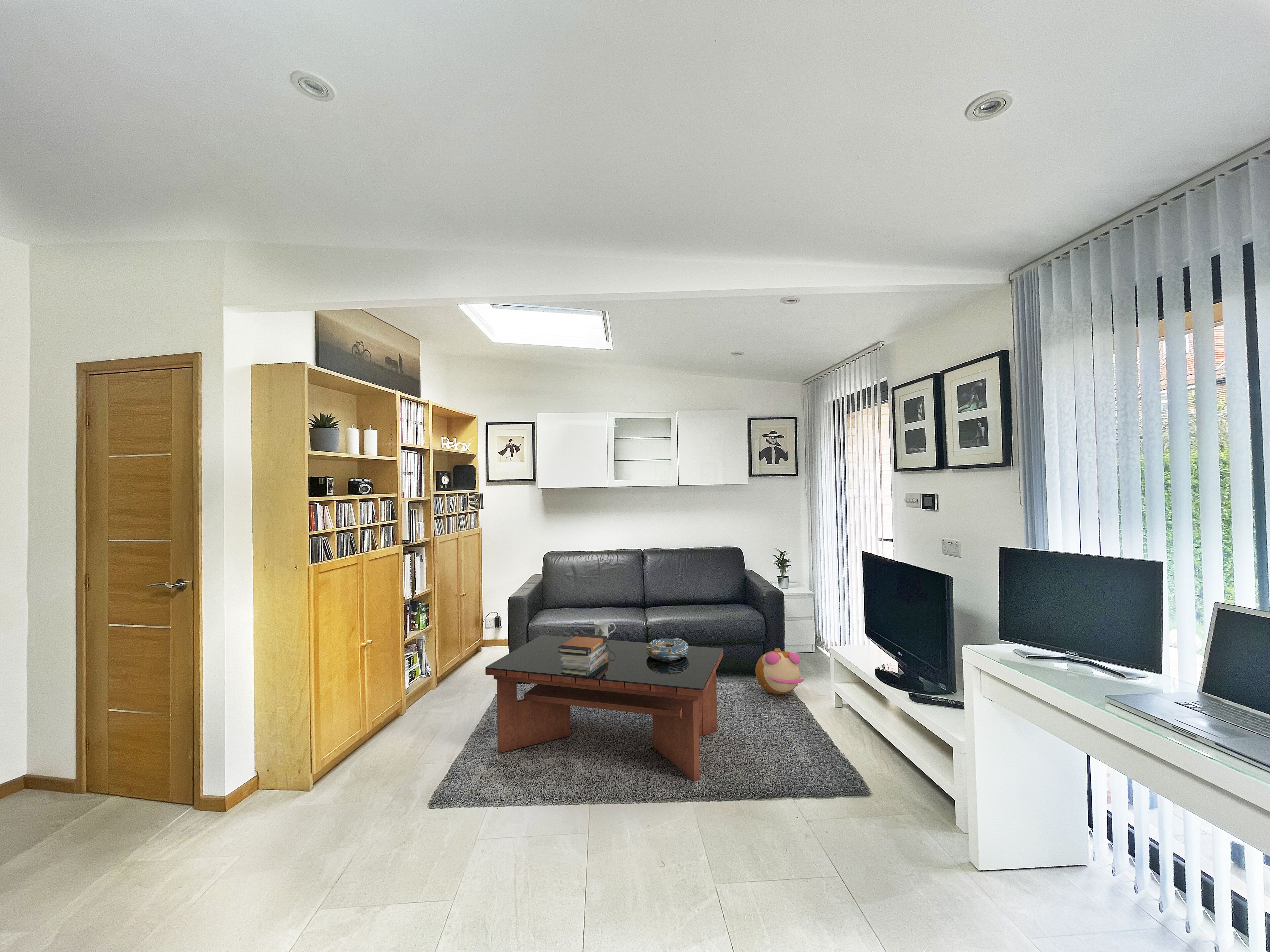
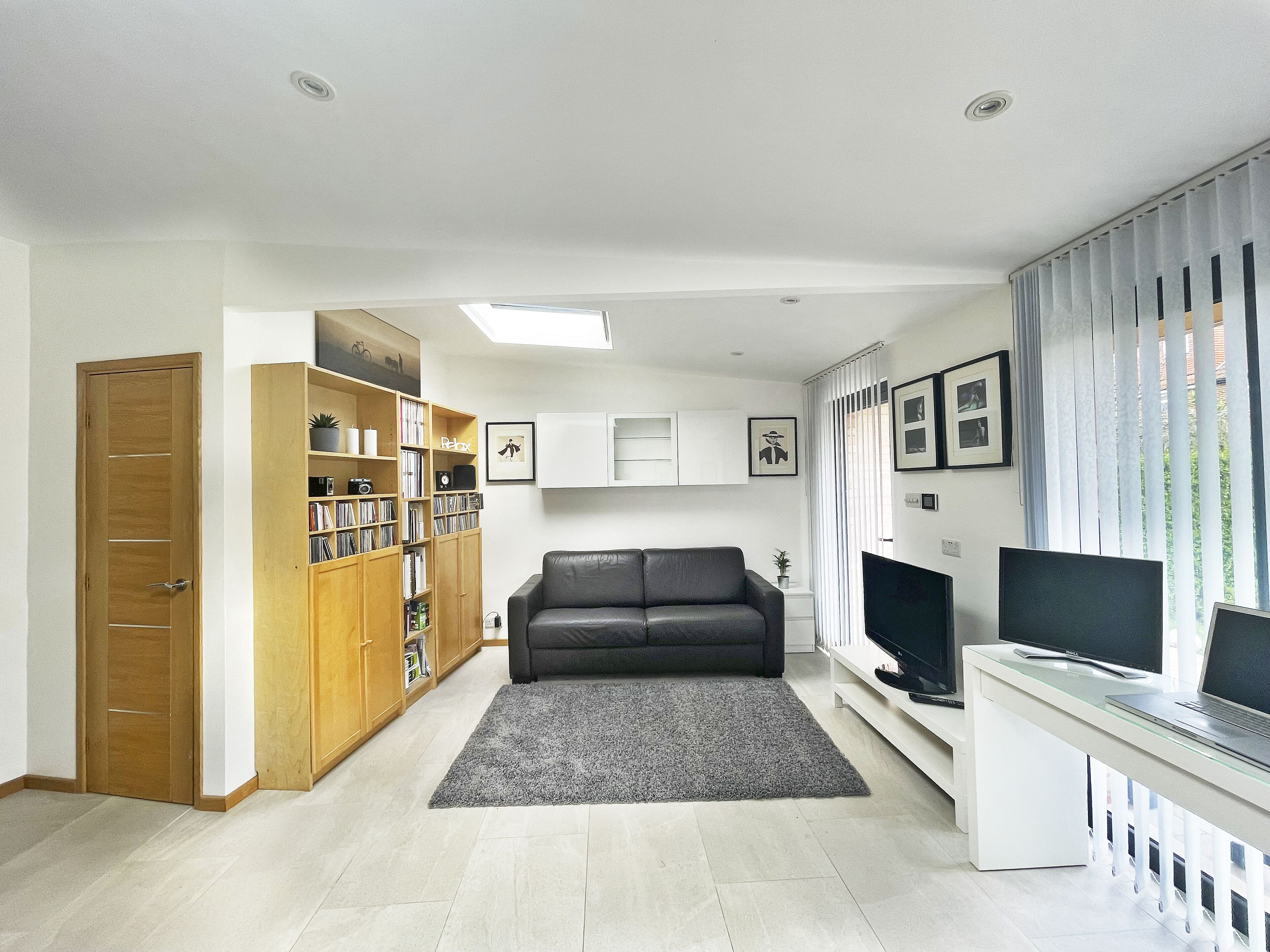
- decorative bowl (667, 648)
- plush toy (778, 671)
- book stack (584, 654)
- mug (605, 632)
- coffee table (610, 699)
